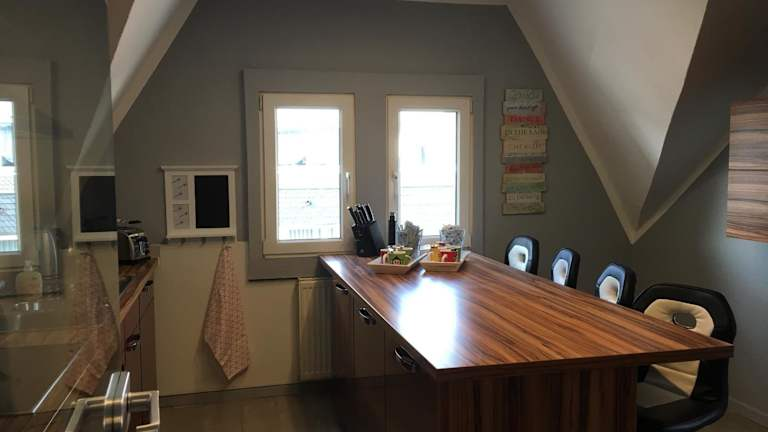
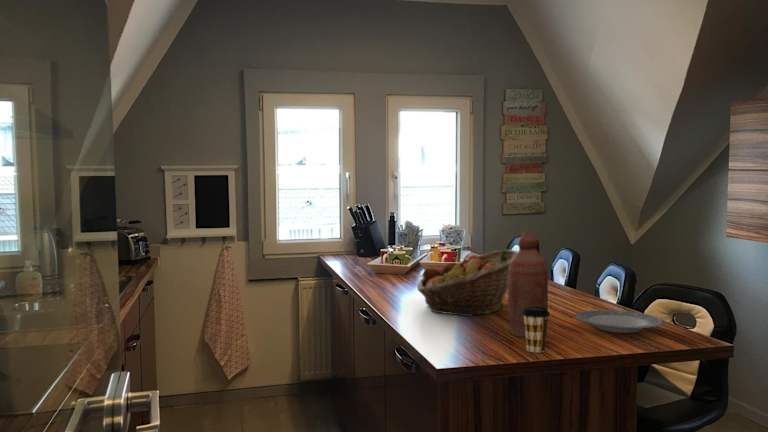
+ coffee cup (535, 329)
+ fruit basket (469, 279)
+ plate (617, 323)
+ bottle (527, 283)
